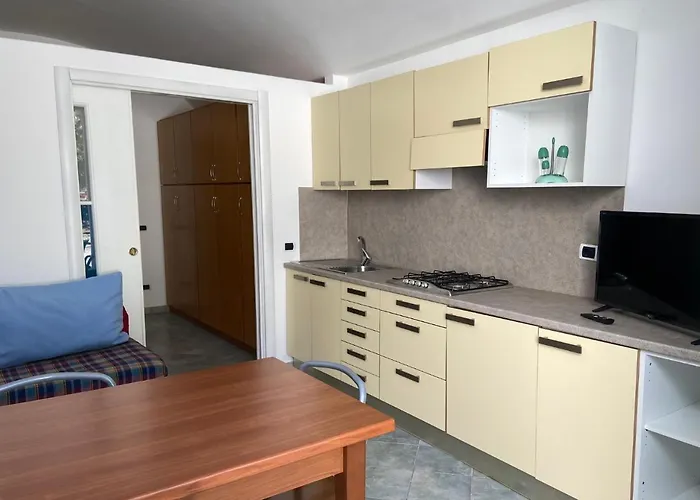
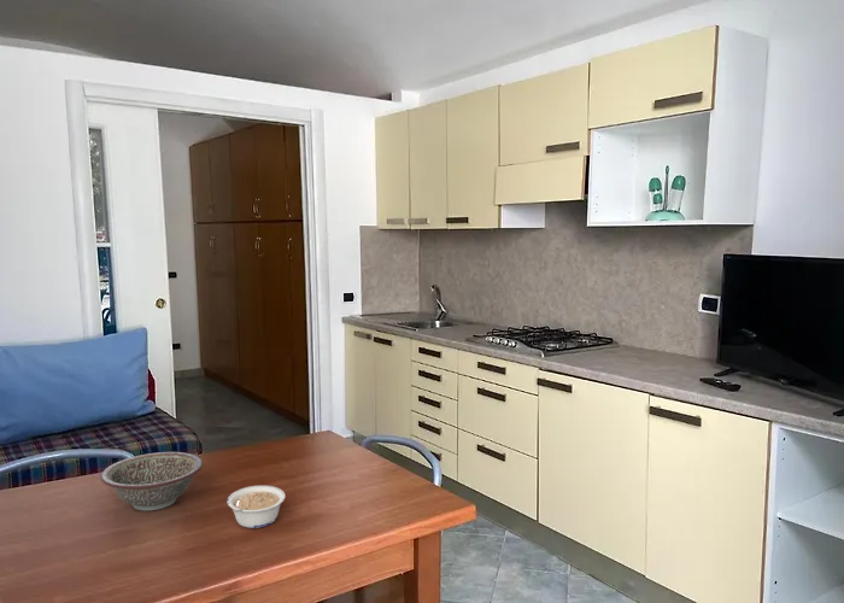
+ decorative bowl (153, 485)
+ legume (257, 507)
